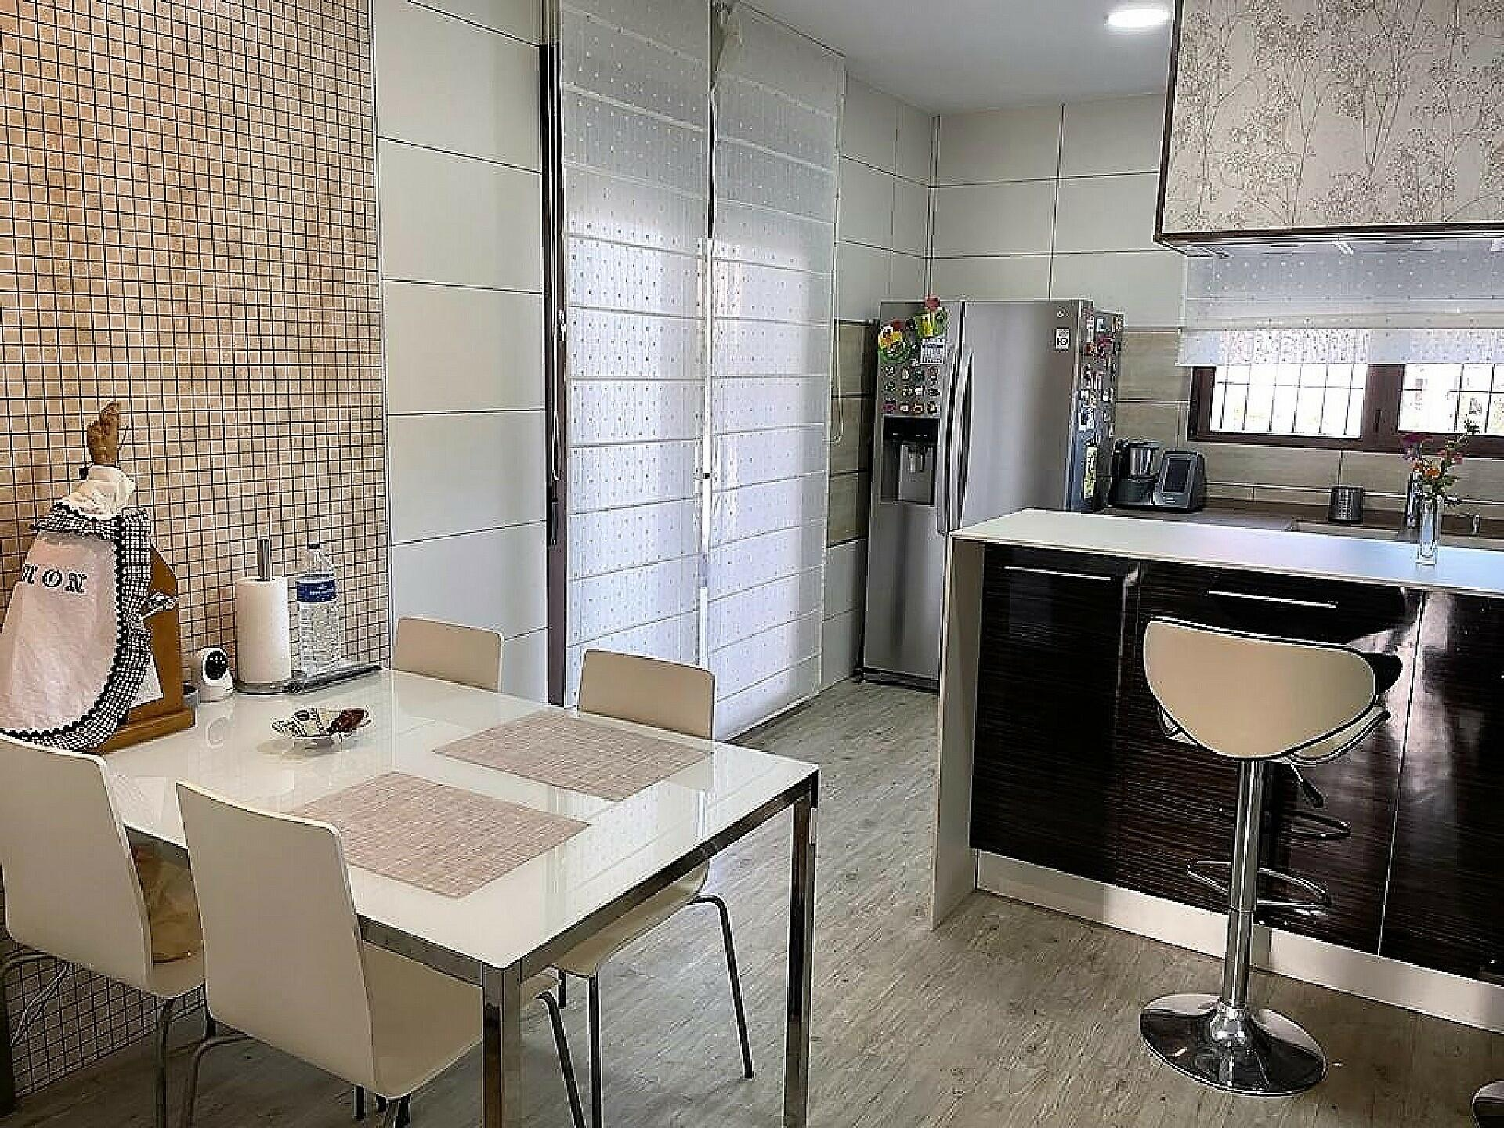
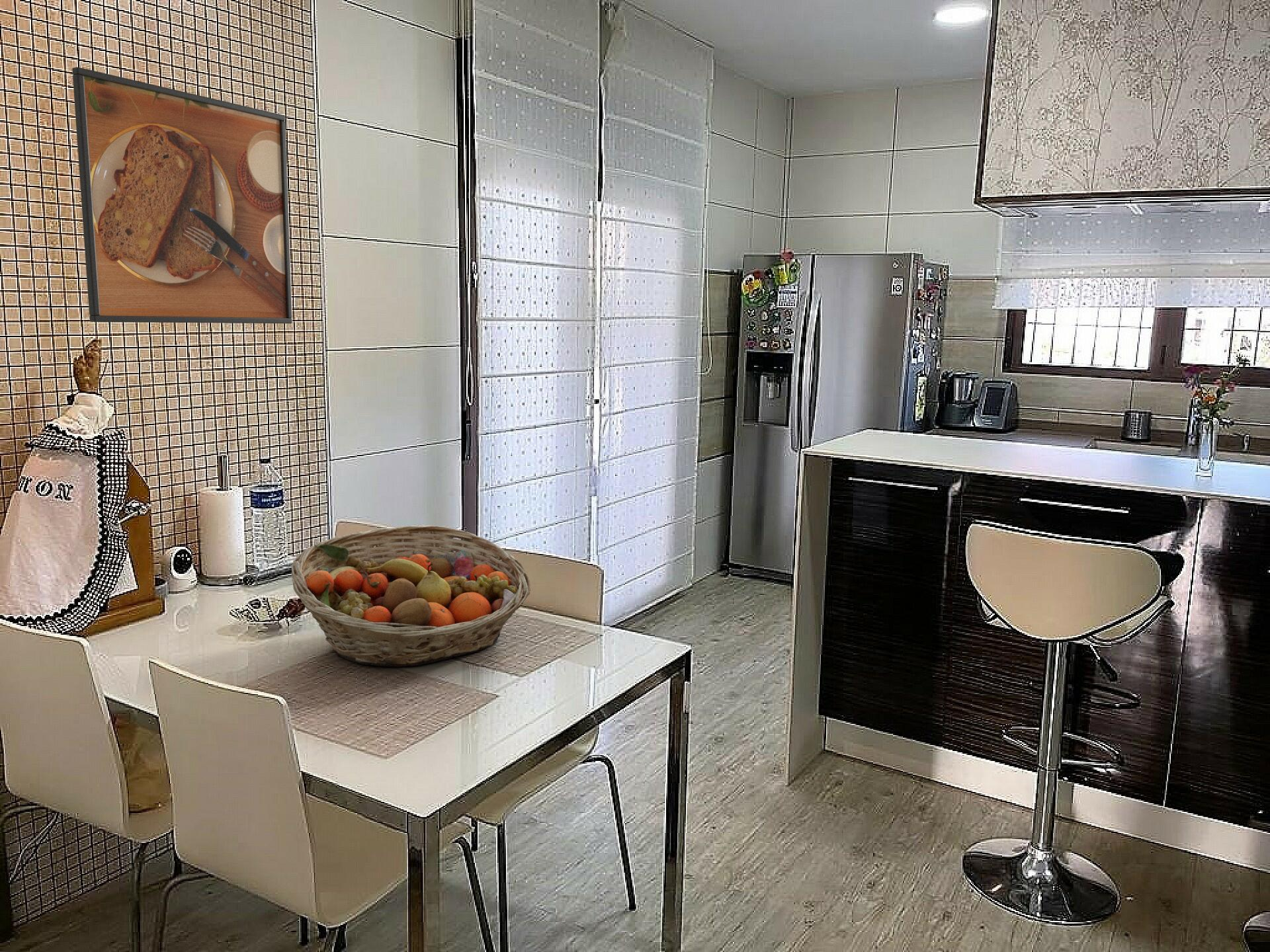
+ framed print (194, 210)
+ fruit basket (414, 592)
